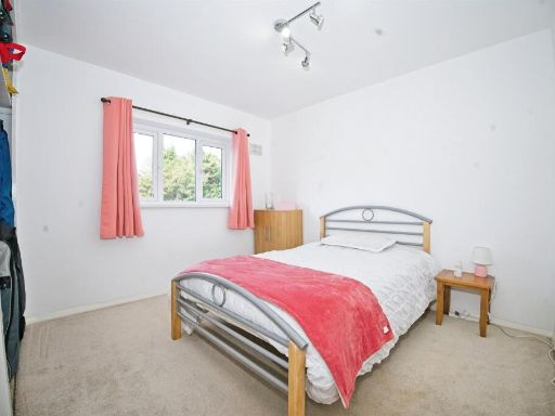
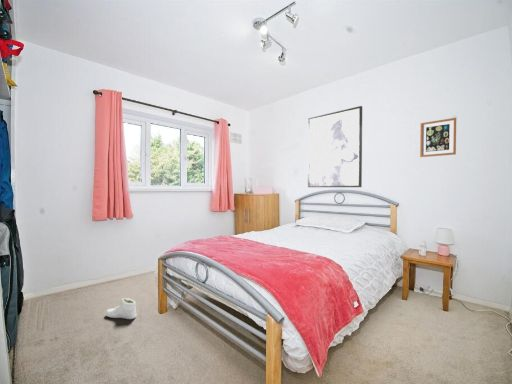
+ wall art (437, 138)
+ wall art (332, 150)
+ sneaker (121, 306)
